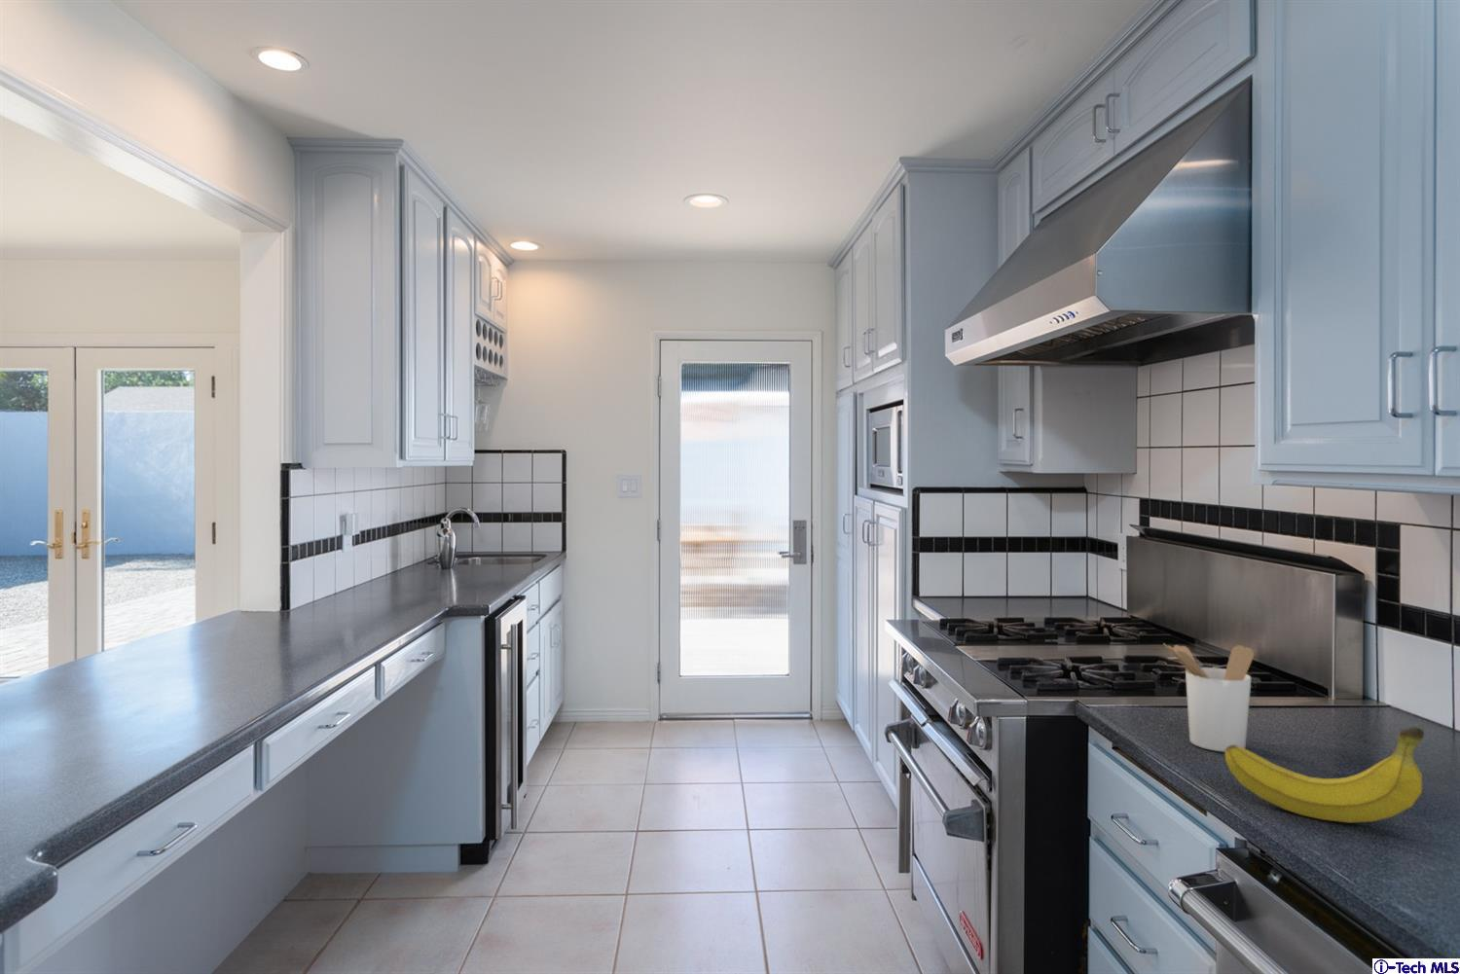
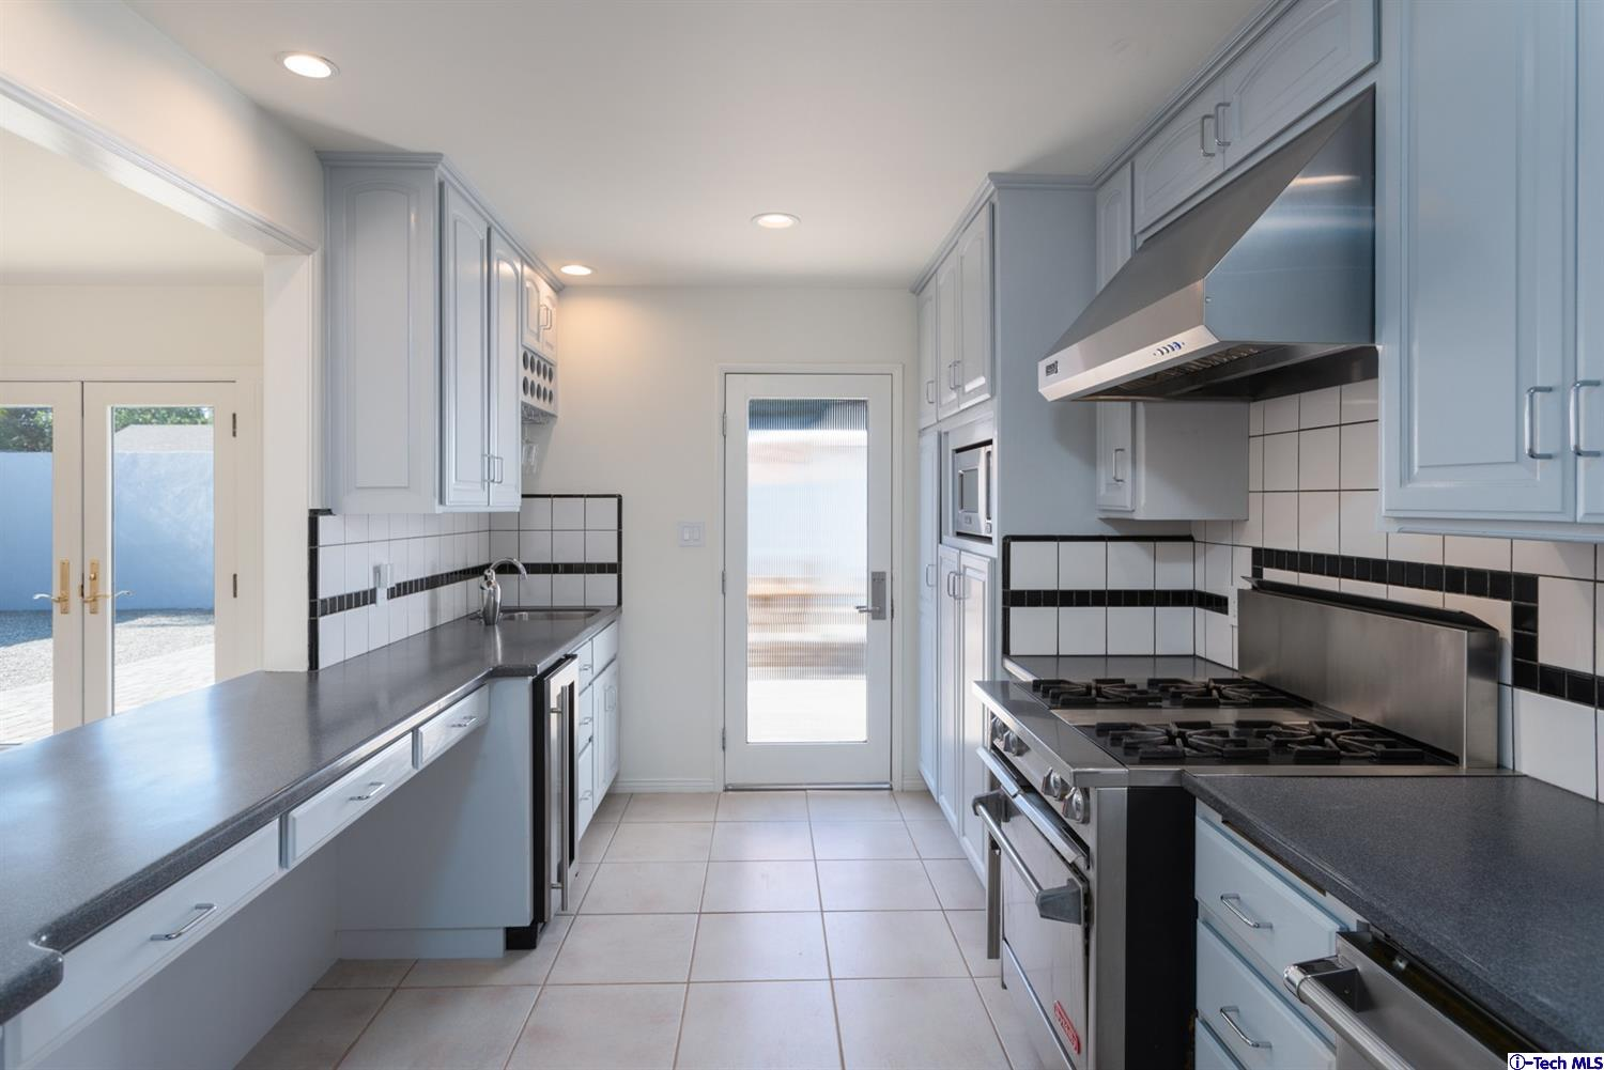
- utensil holder (1205, 691)
- fruit (1315, 777)
